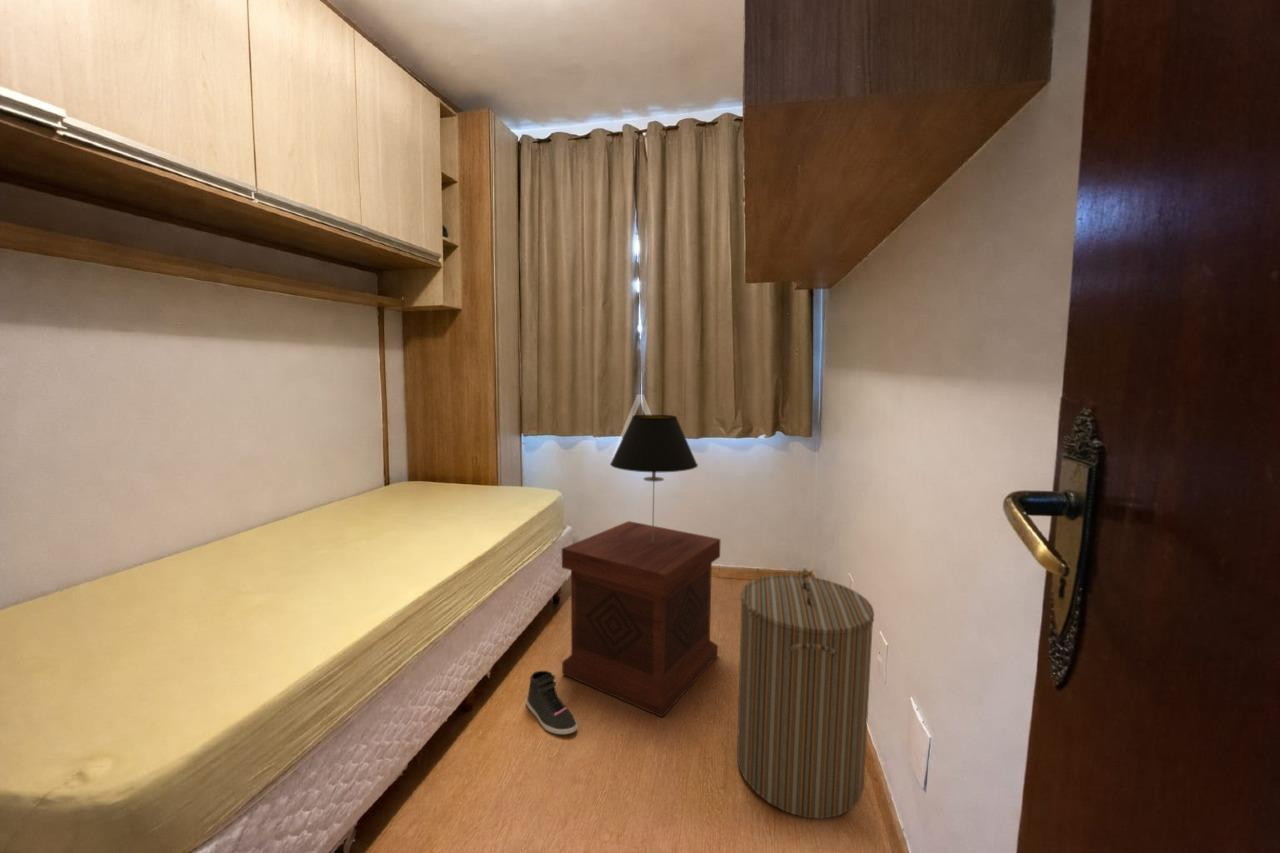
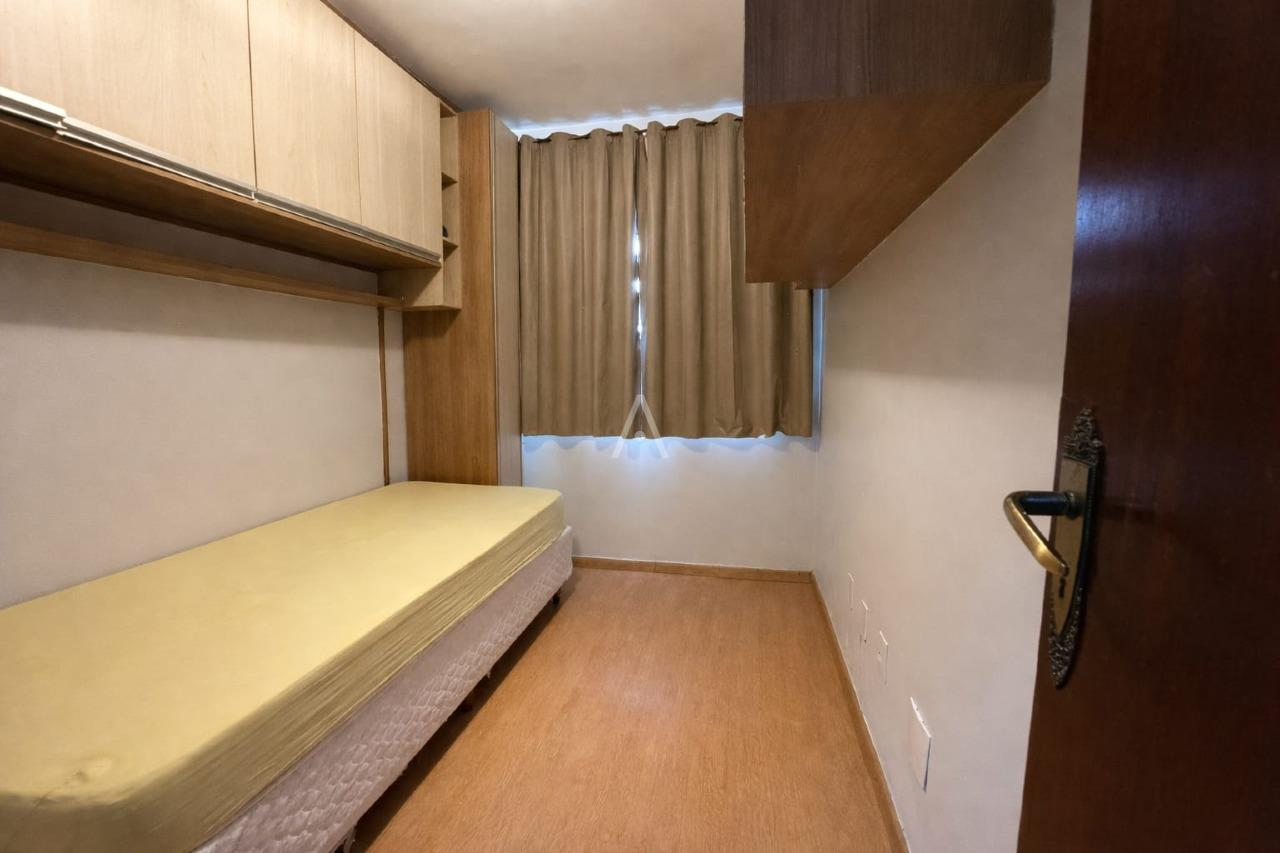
- side table (643, 605)
- table lamp (653, 479)
- sneaker (550, 699)
- laundry hamper (801, 671)
